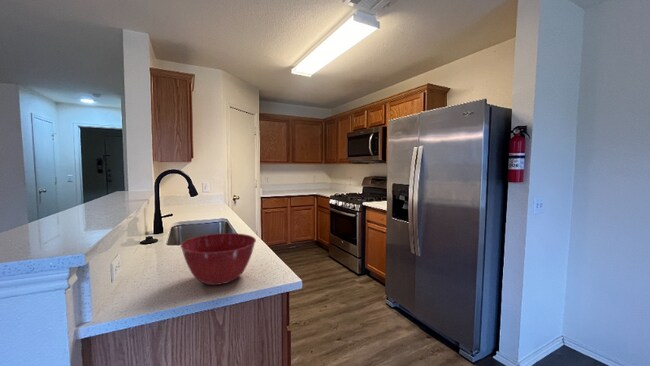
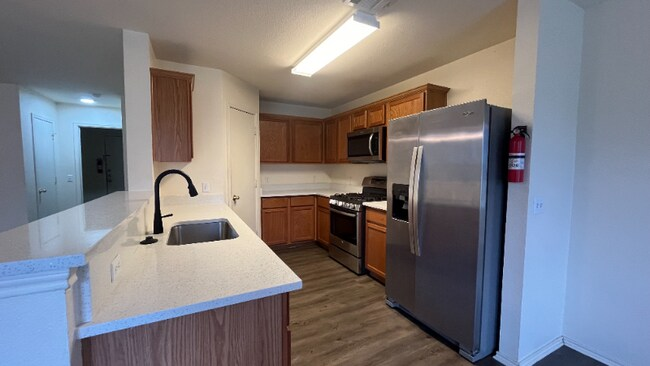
- mixing bowl (220, 259)
